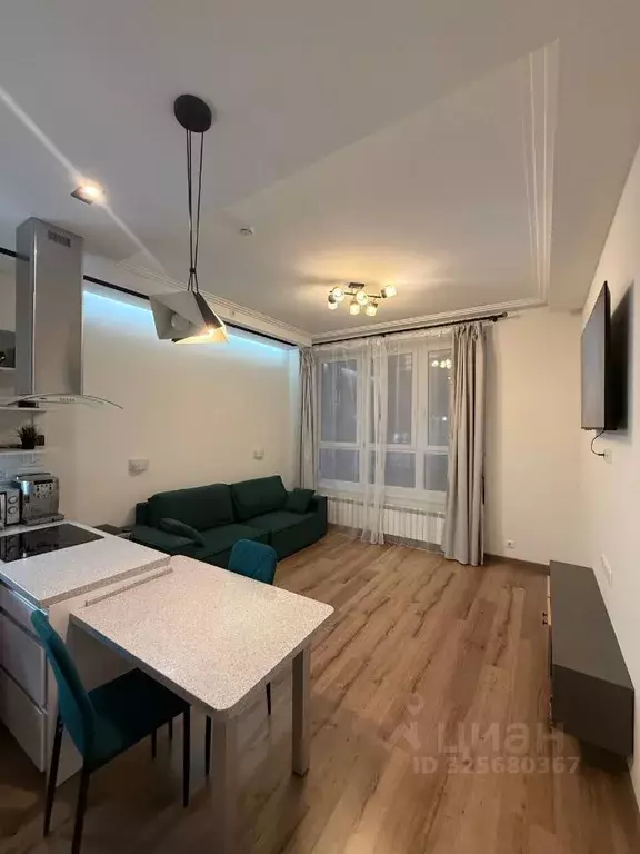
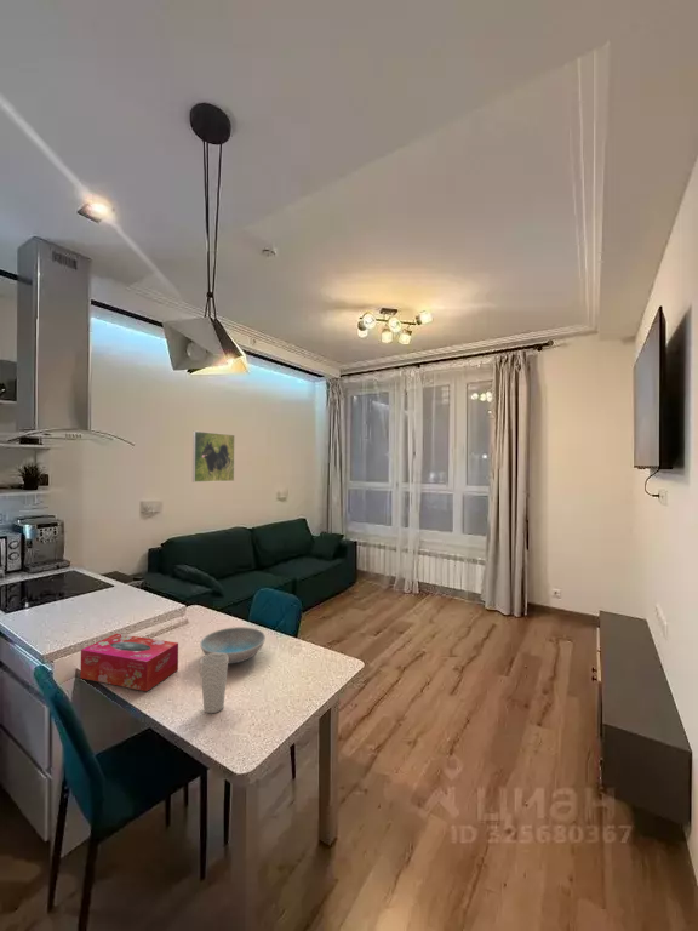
+ cup (213, 682)
+ dish (233, 647)
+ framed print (214, 457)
+ tissue box (130, 659)
